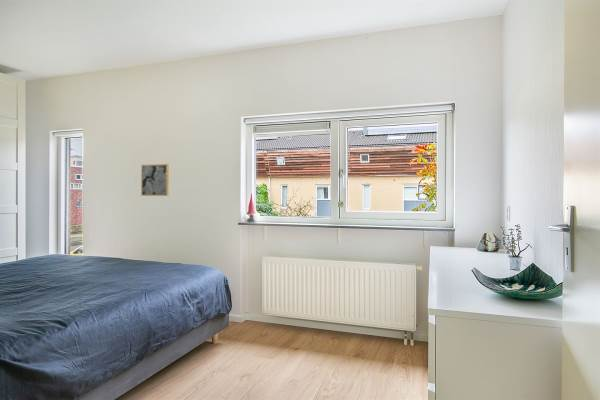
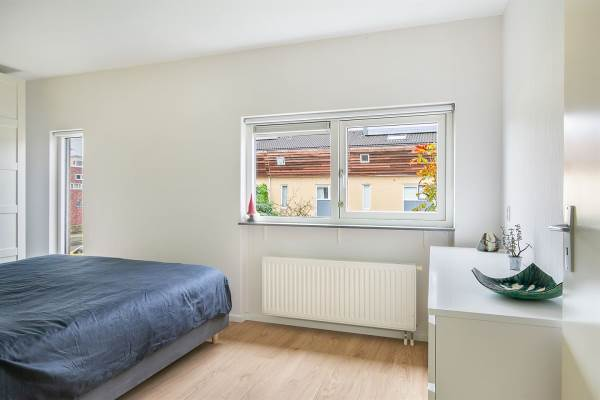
- wall art (154, 180)
